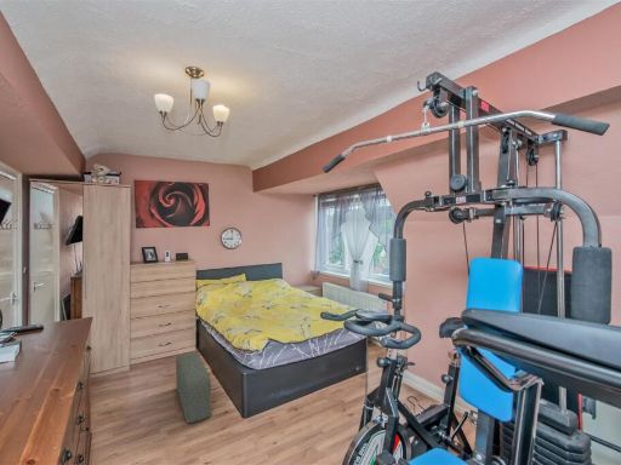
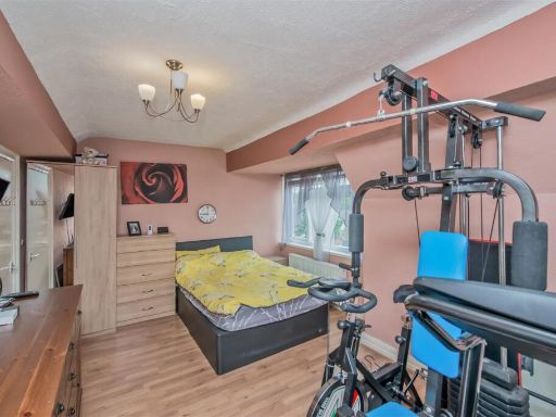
- pouf (192, 383)
